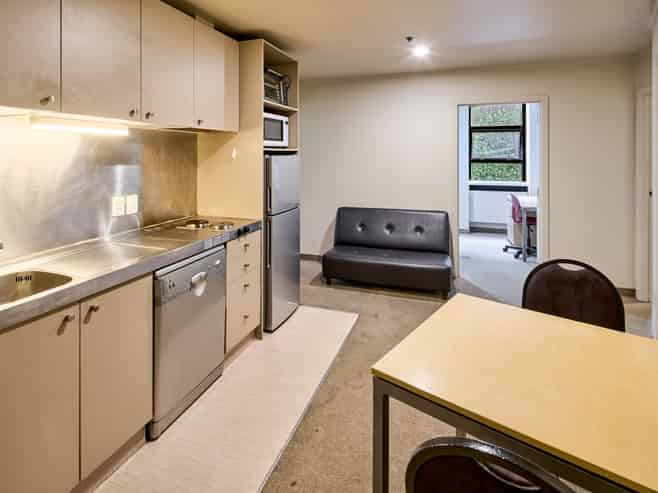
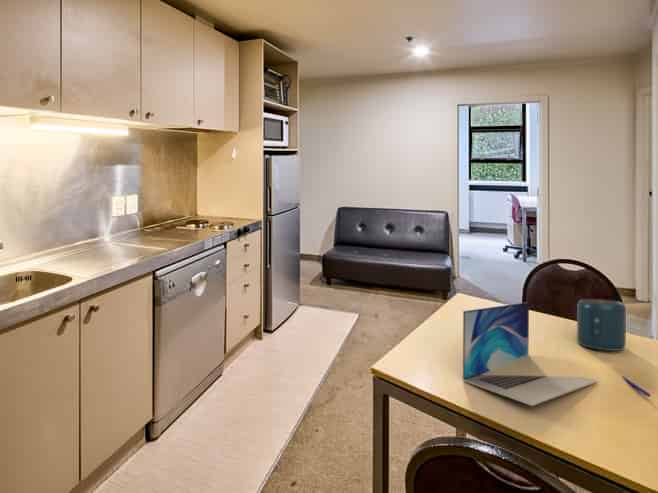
+ speaker (600, 323)
+ pen (633, 385)
+ laptop (527, 346)
